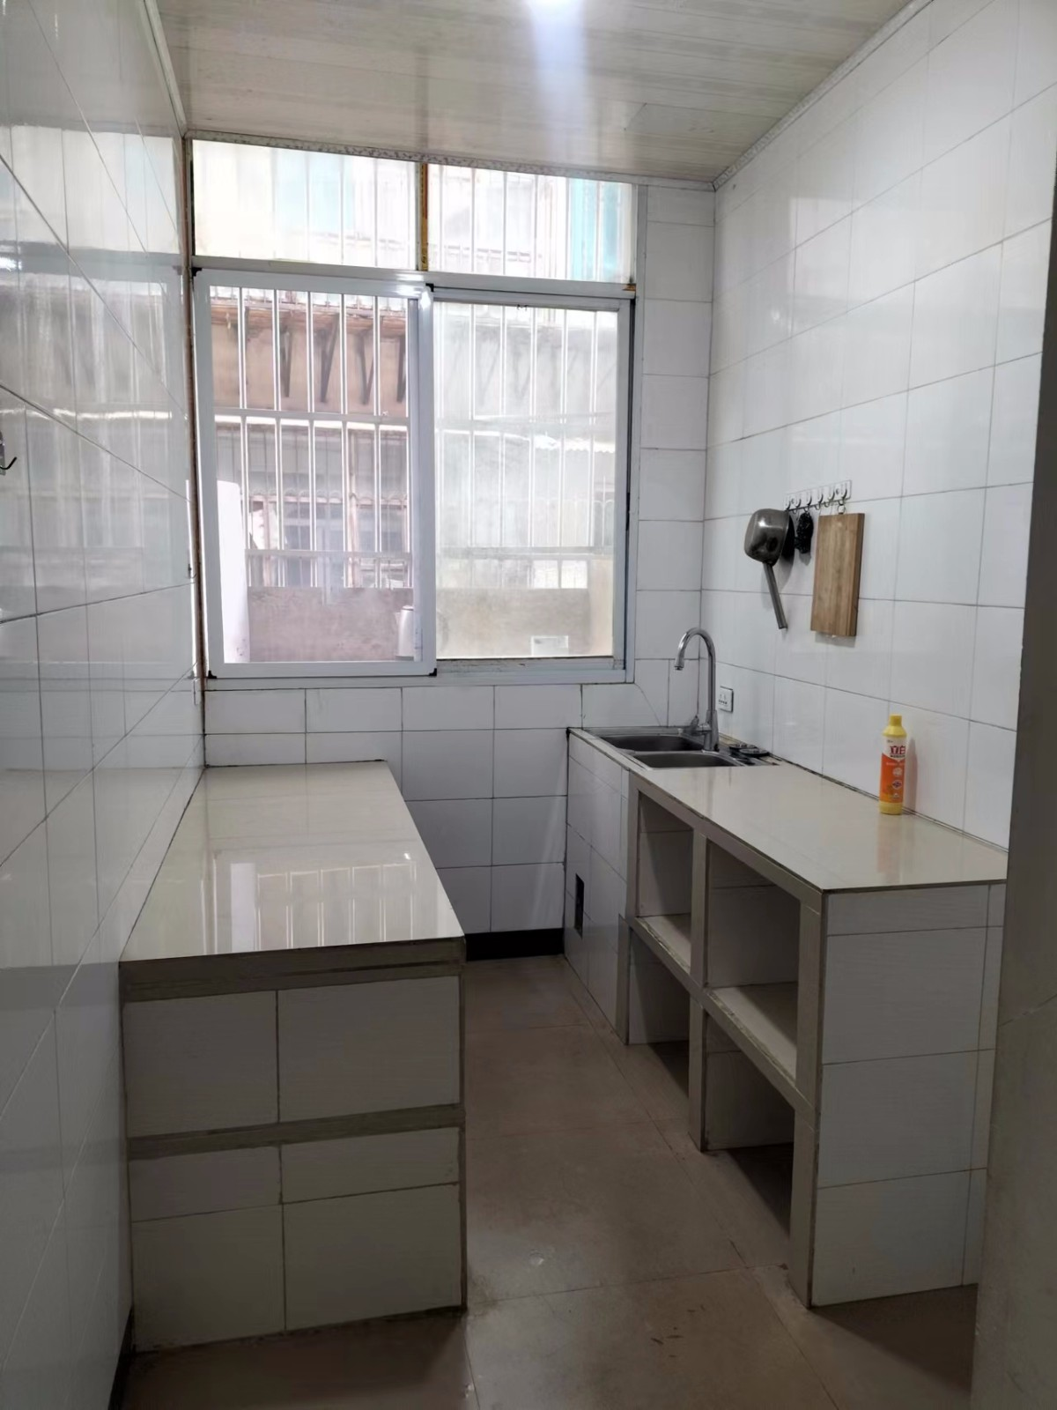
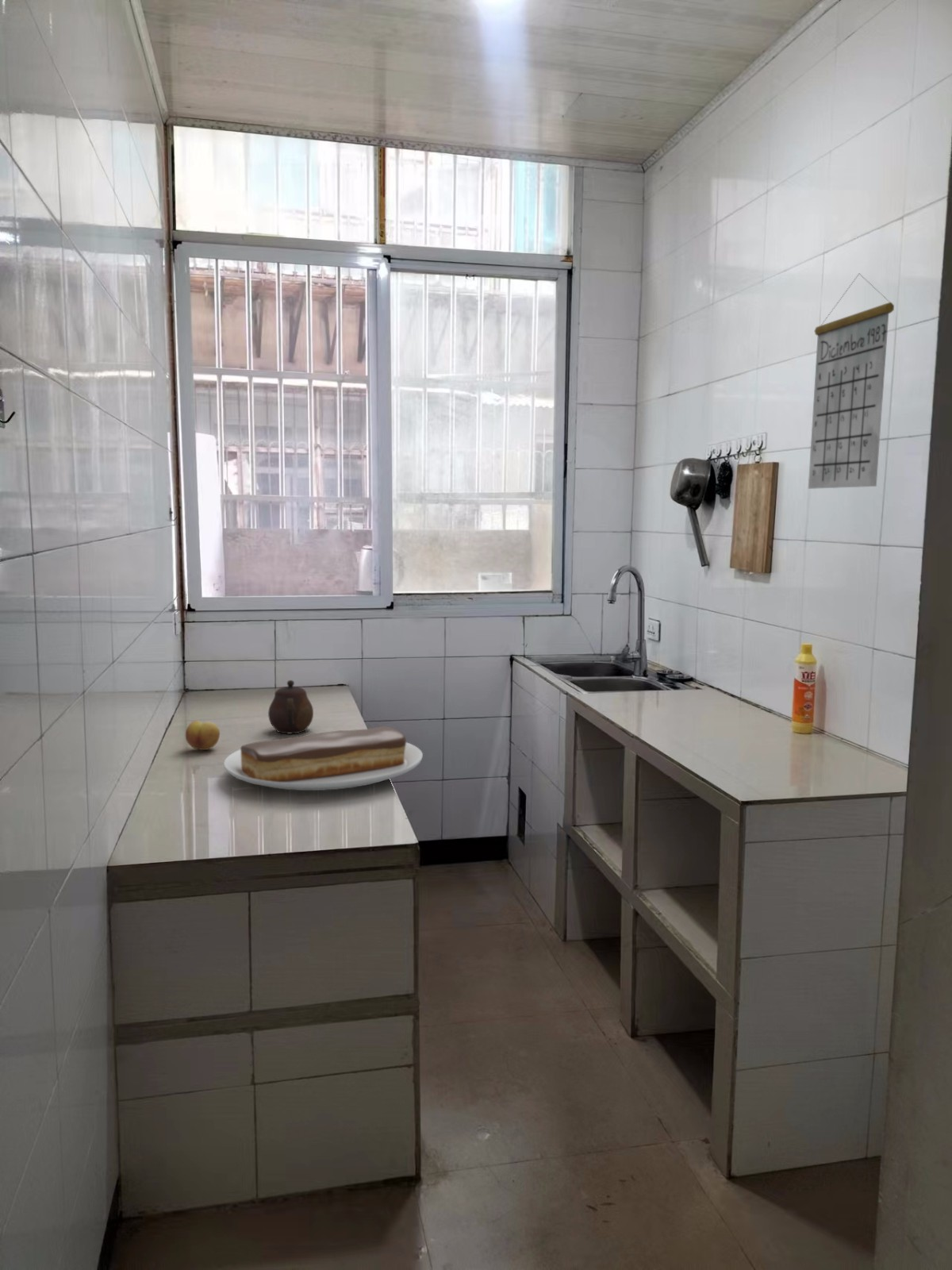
+ fruit (202, 735)
+ calendar (847, 382)
+ teapot (290, 706)
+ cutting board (325, 754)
